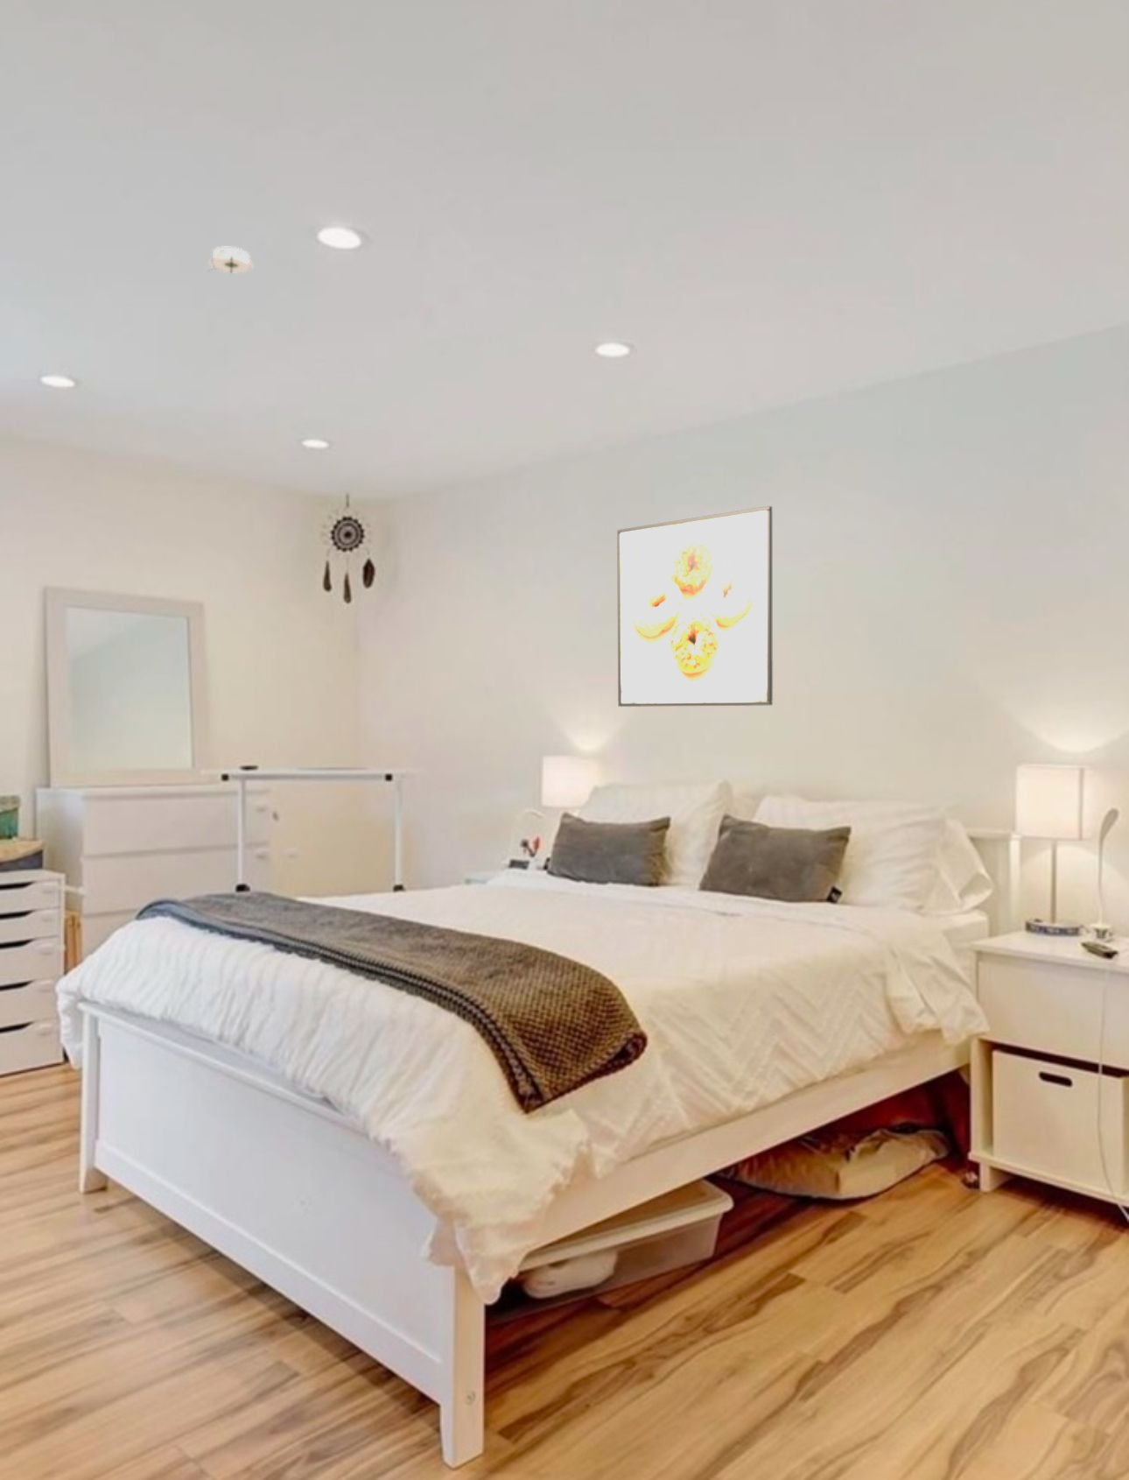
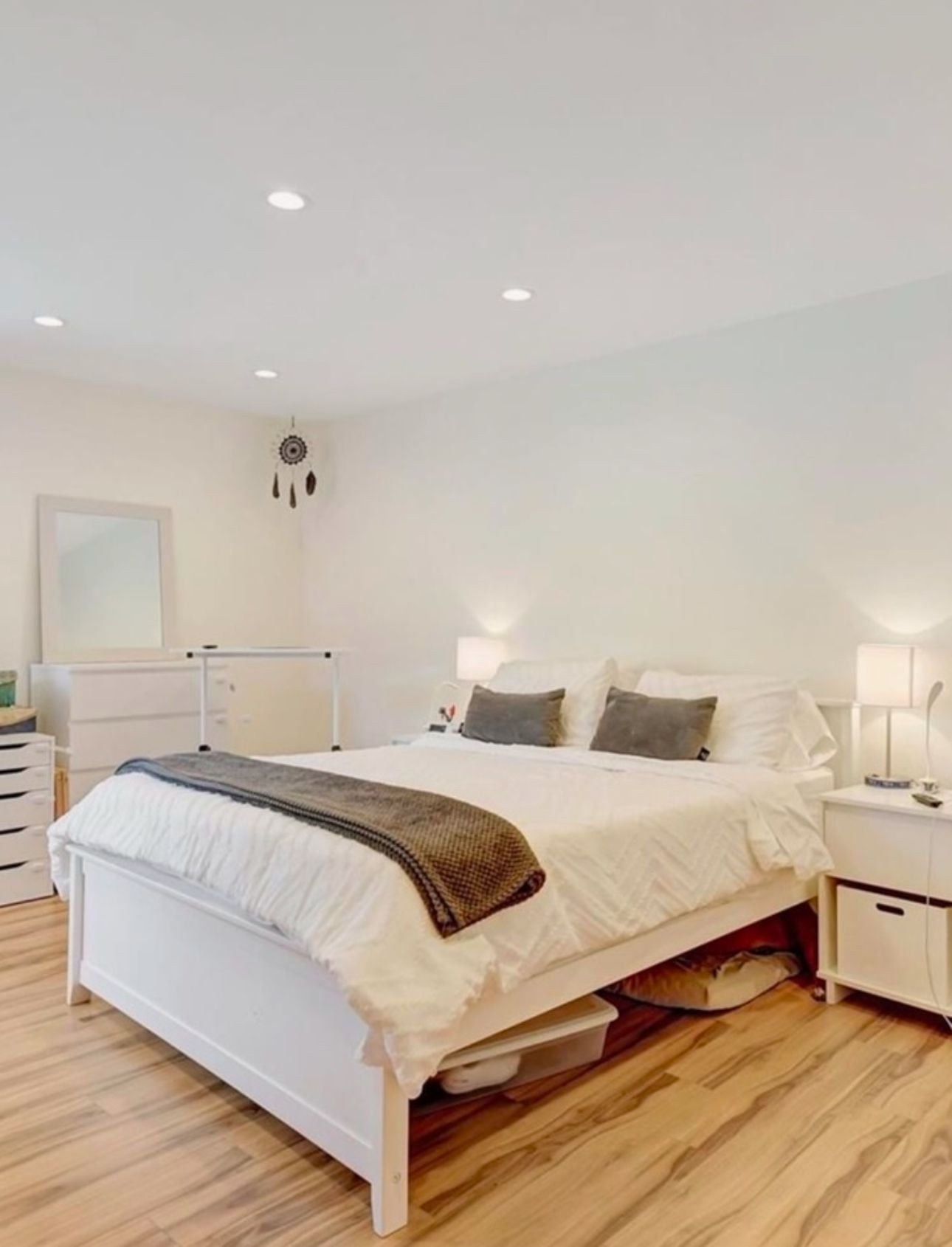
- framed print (690, 612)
- smoke detector (229, 259)
